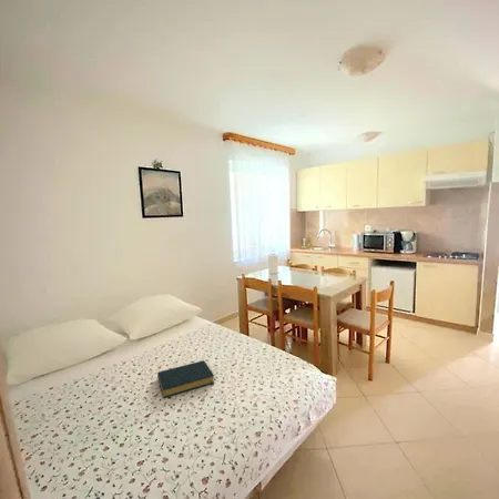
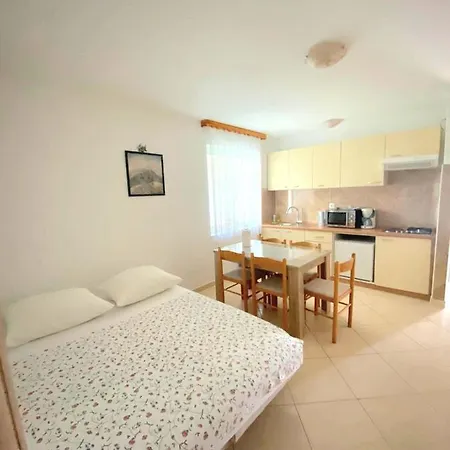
- hardback book (185, 377)
